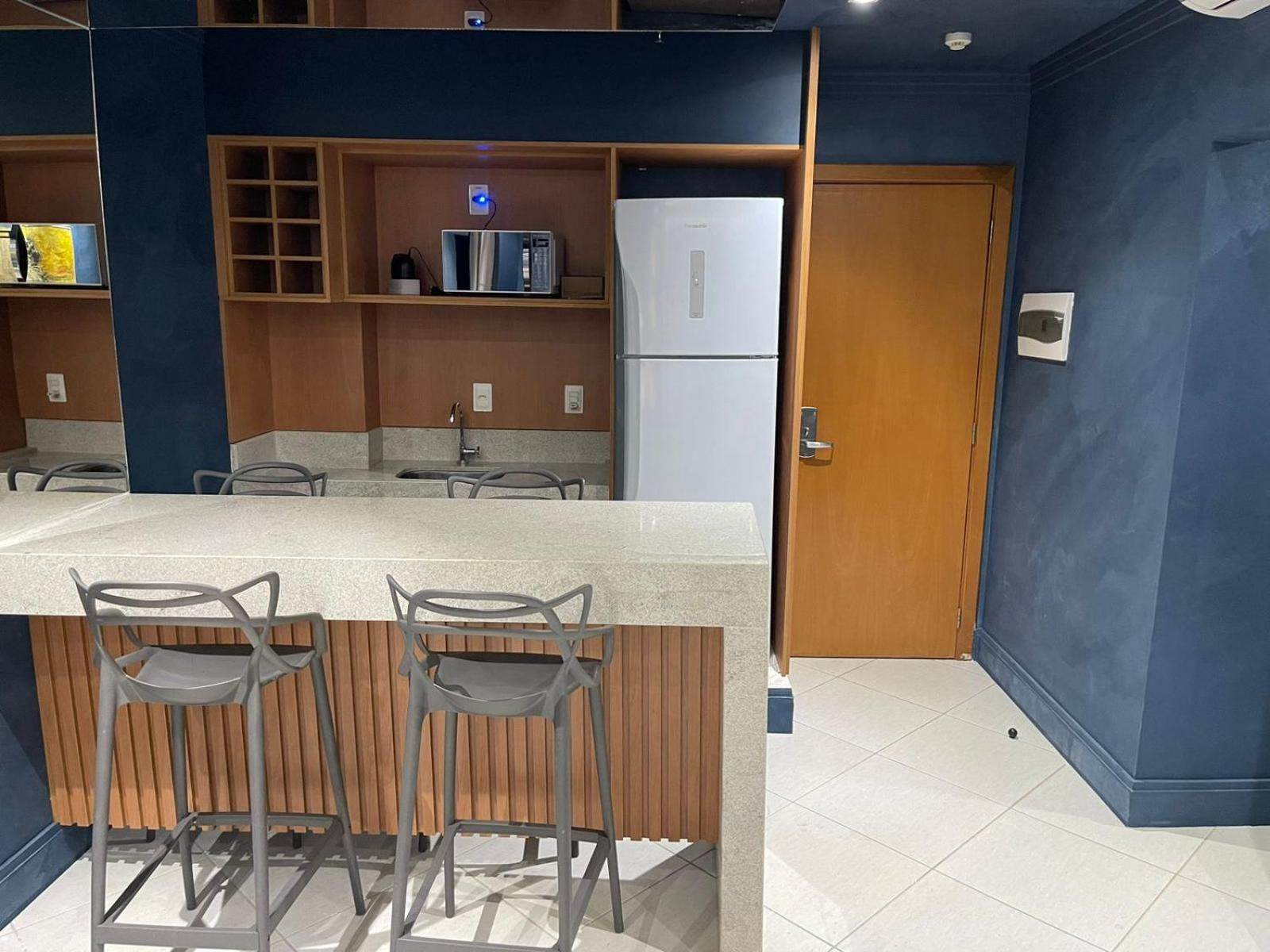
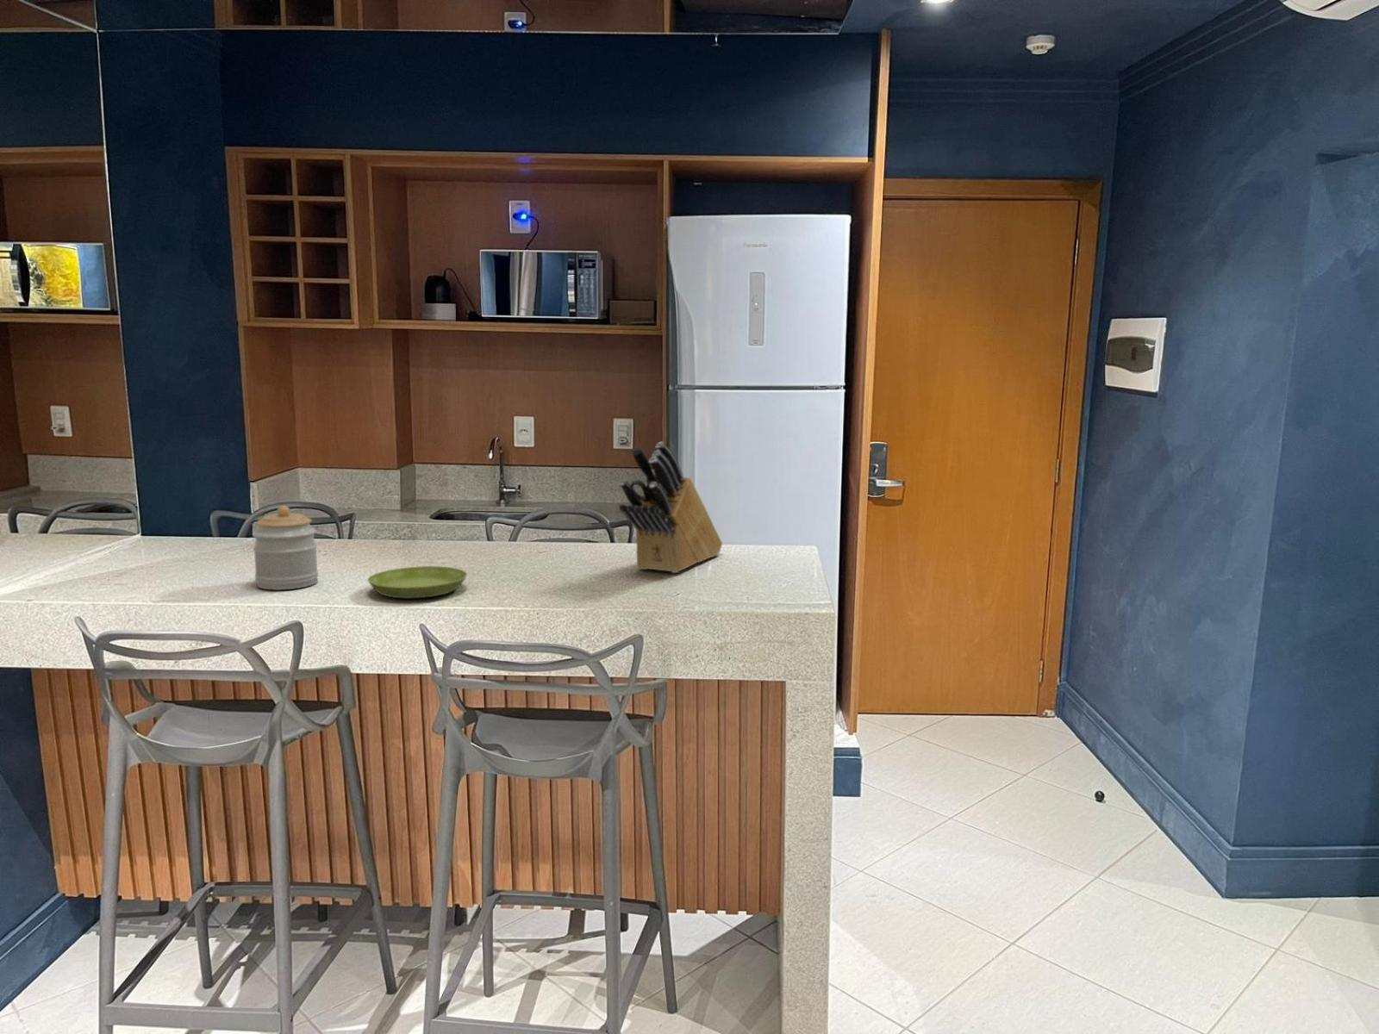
+ jar (286, 544)
+ knife block (672, 503)
+ saucer (418, 582)
